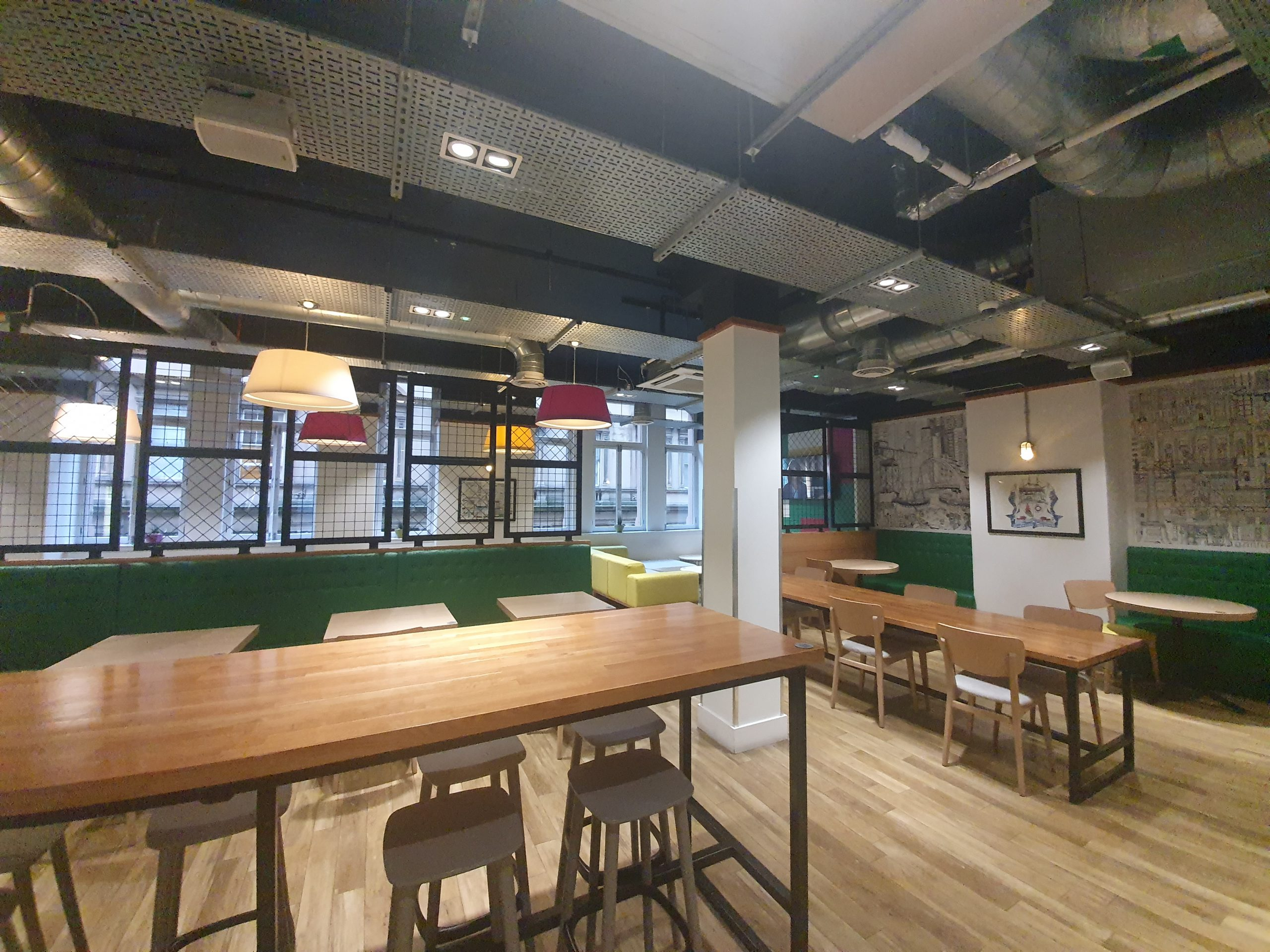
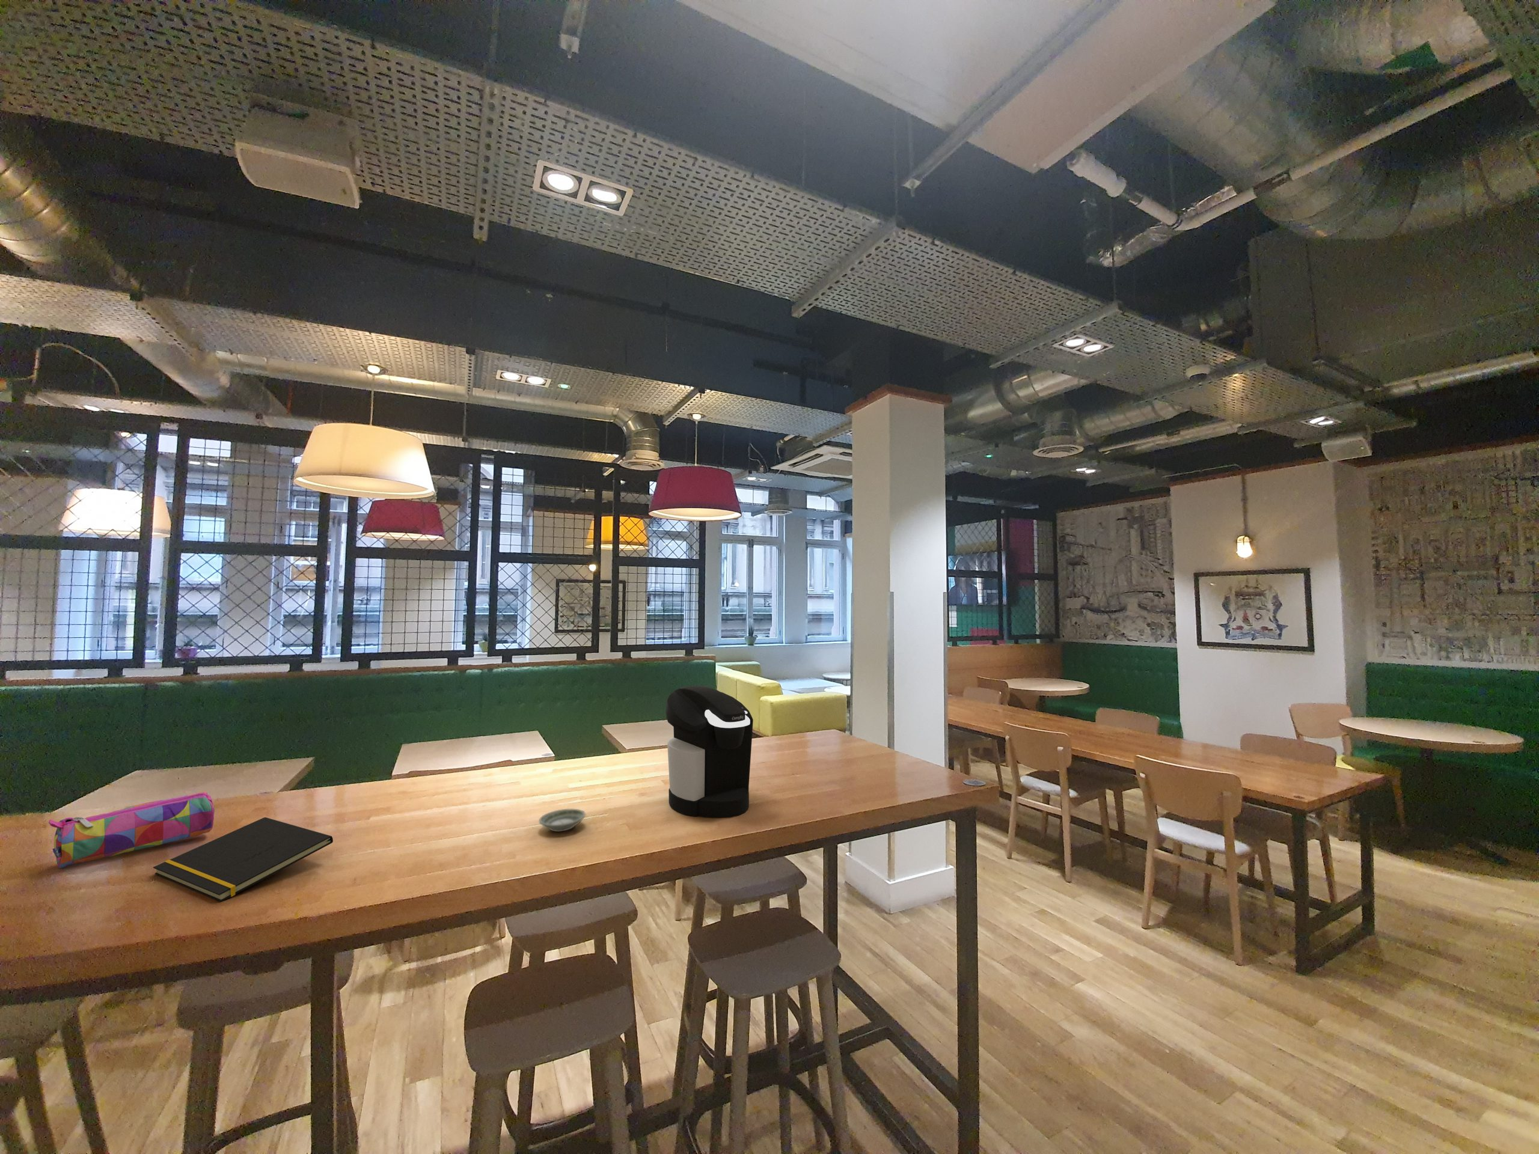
+ pencil case (137, 827)
+ notepad (245, 855)
+ coffee maker (713, 745)
+ saucer (562, 822)
